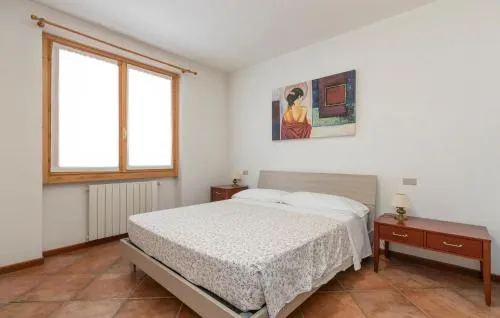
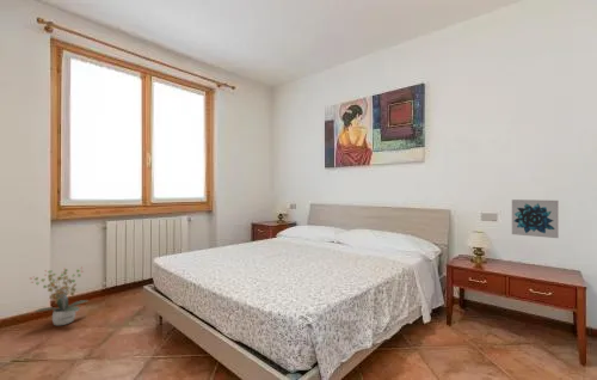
+ wall art (534, 217)
+ potted plant (60, 296)
